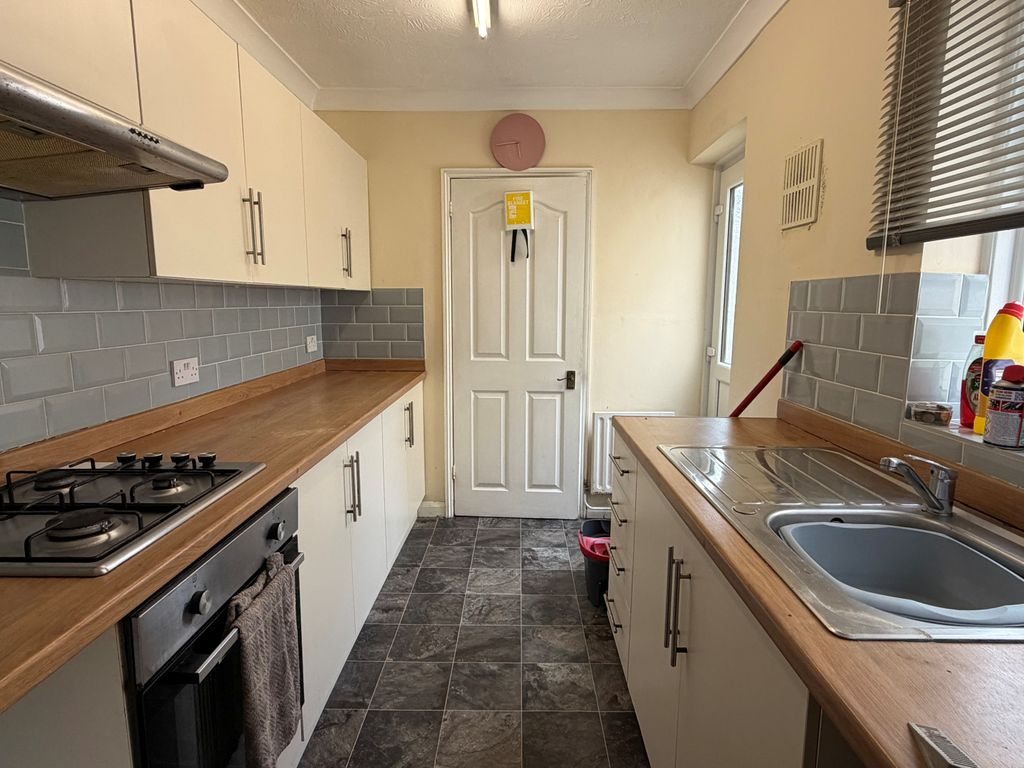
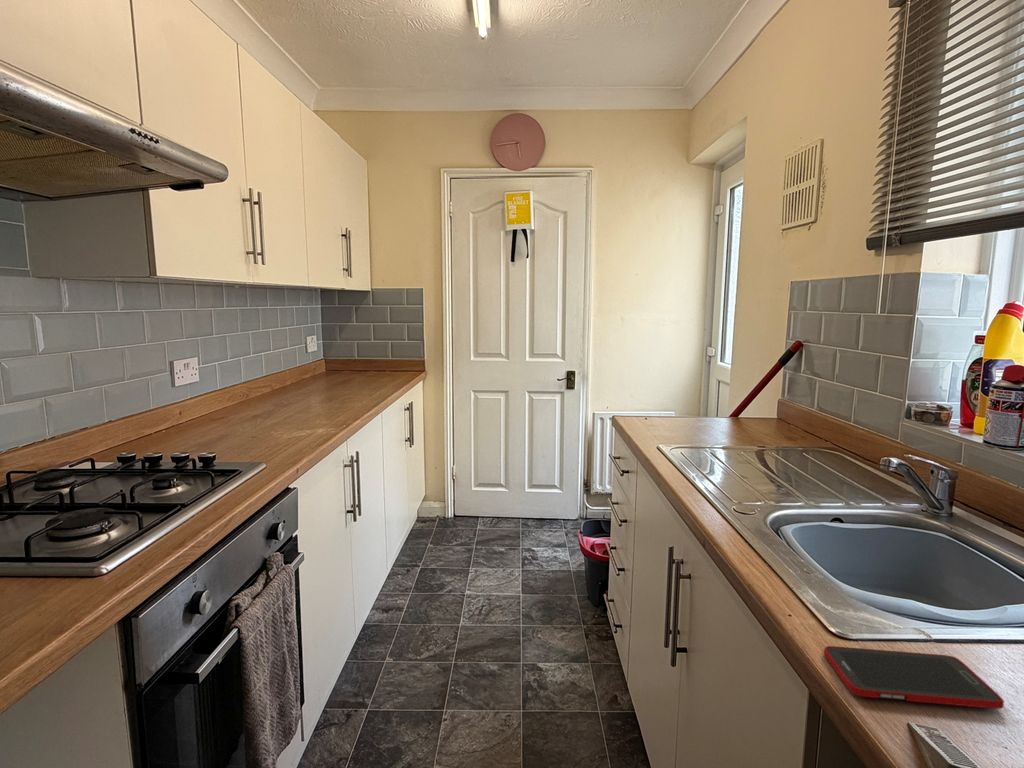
+ cell phone (907, 675)
